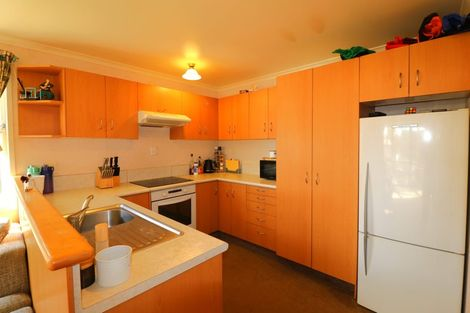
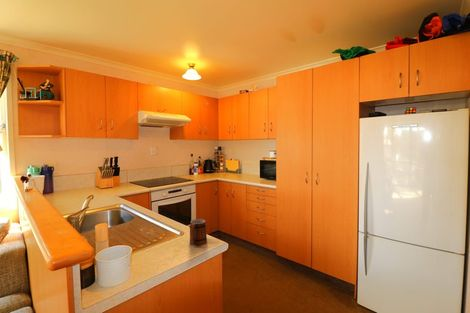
+ mug (196, 232)
